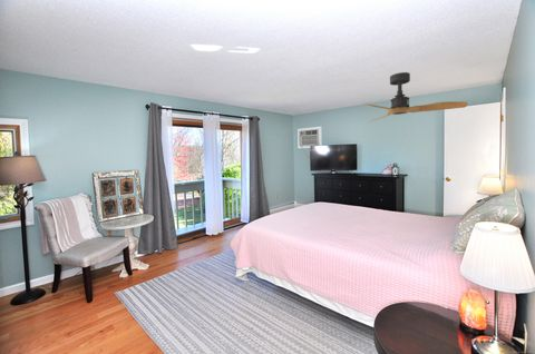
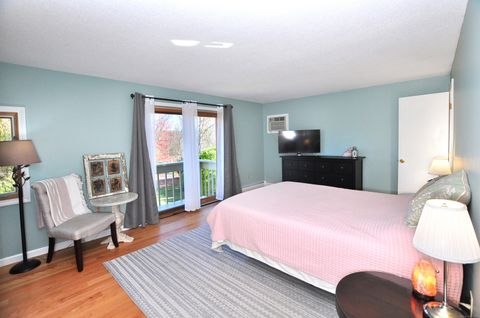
- ceiling fan (407, 97)
